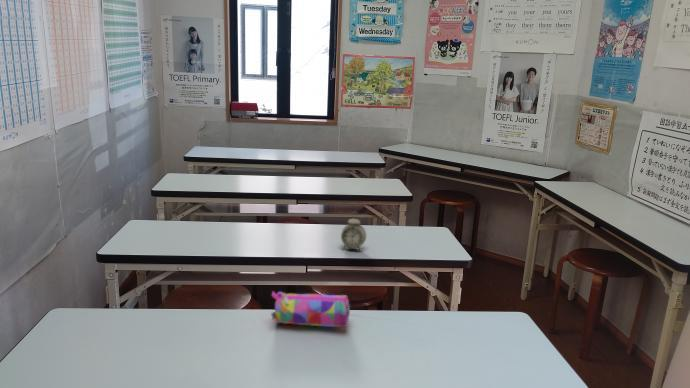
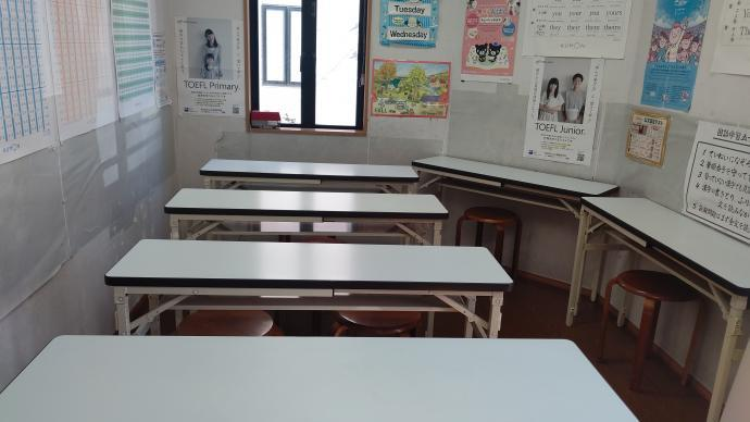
- alarm clock (353, 230)
- pencil case (310, 309)
